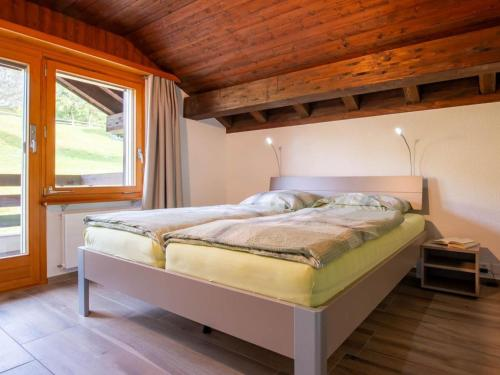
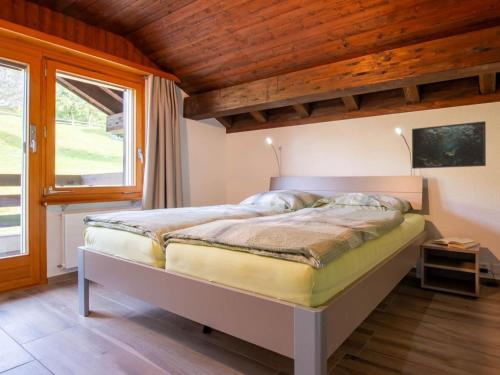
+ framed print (446, 146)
